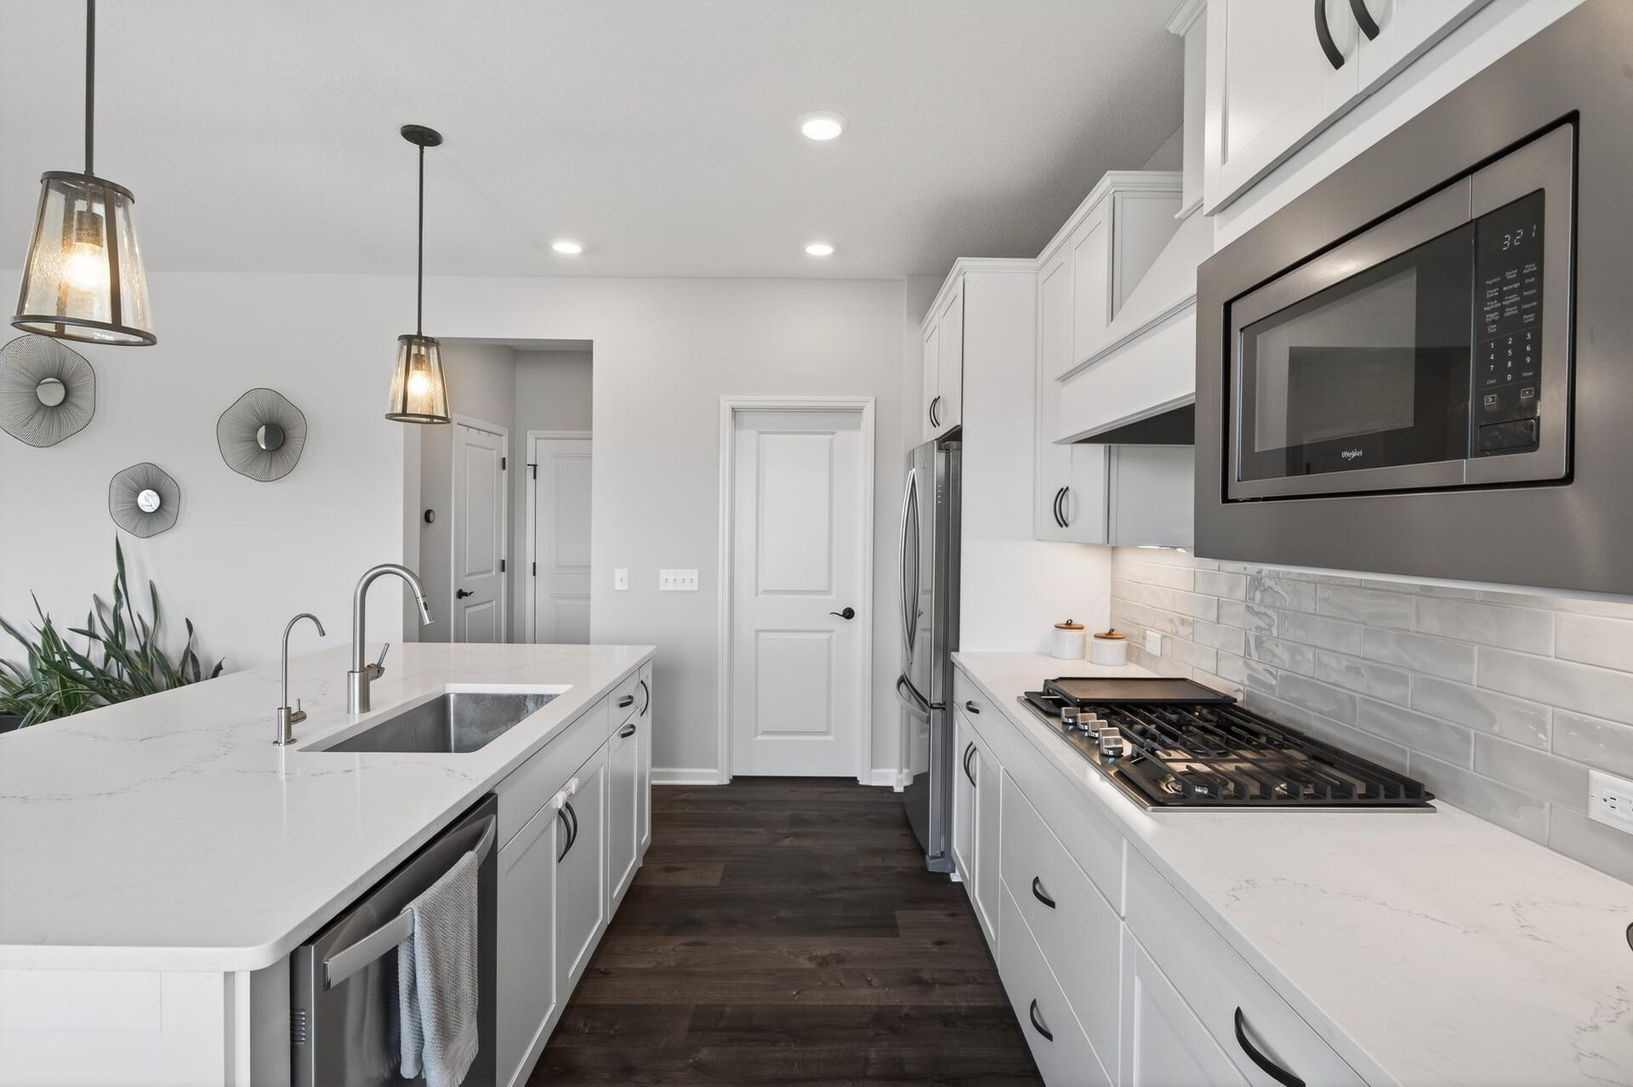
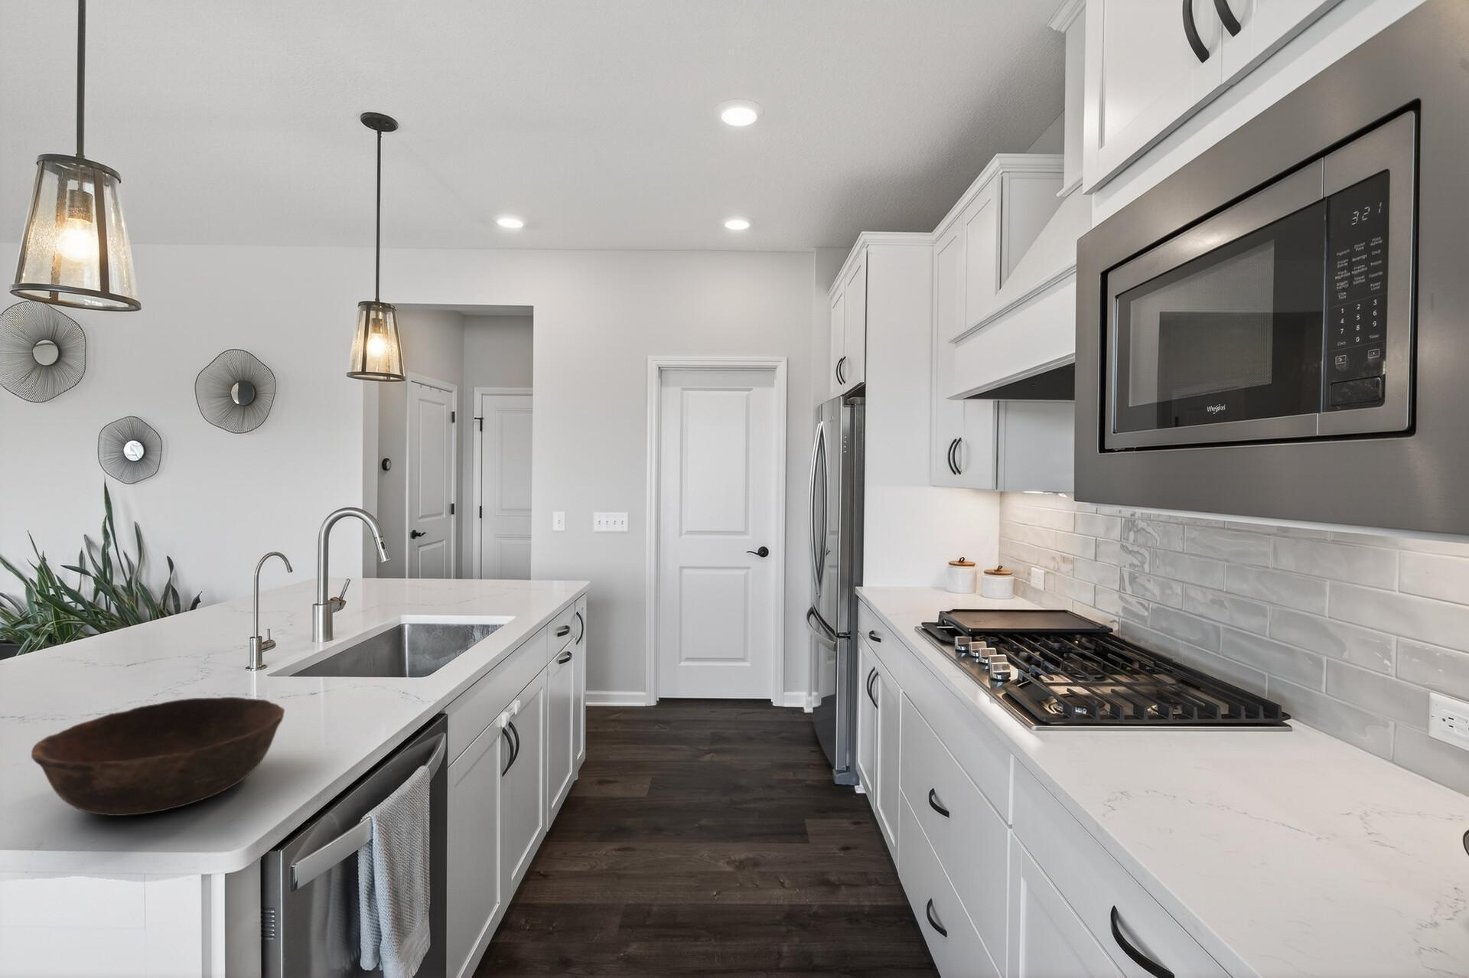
+ bowl (168, 759)
